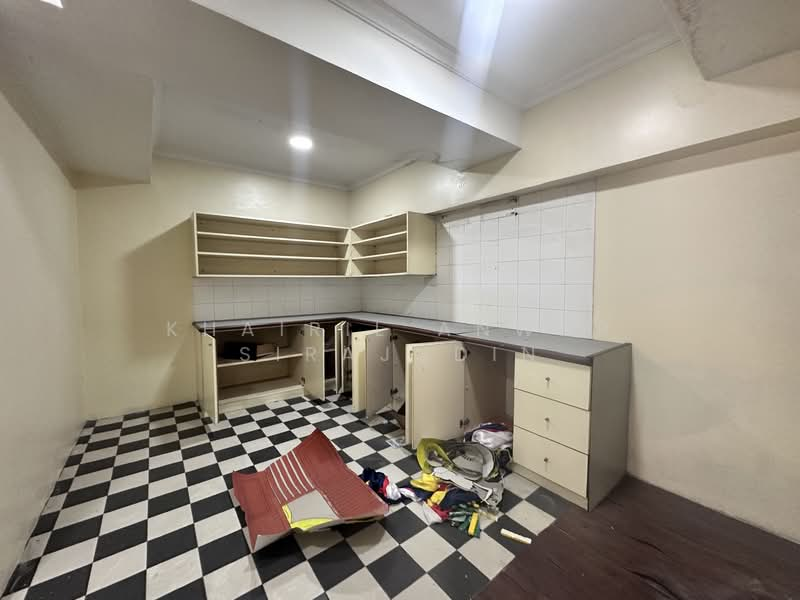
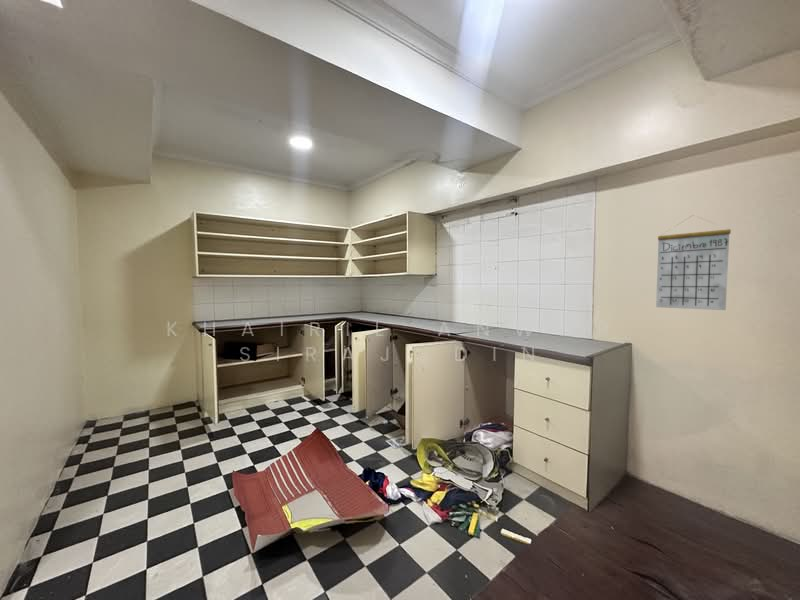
+ calendar (690, 261)
